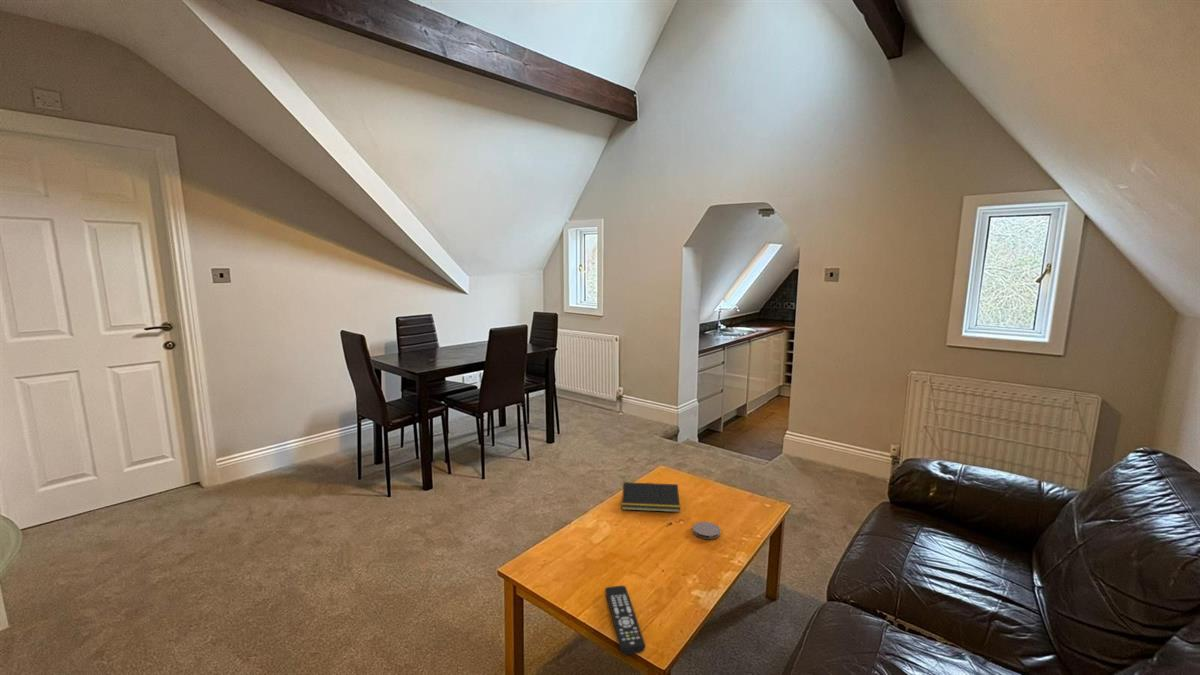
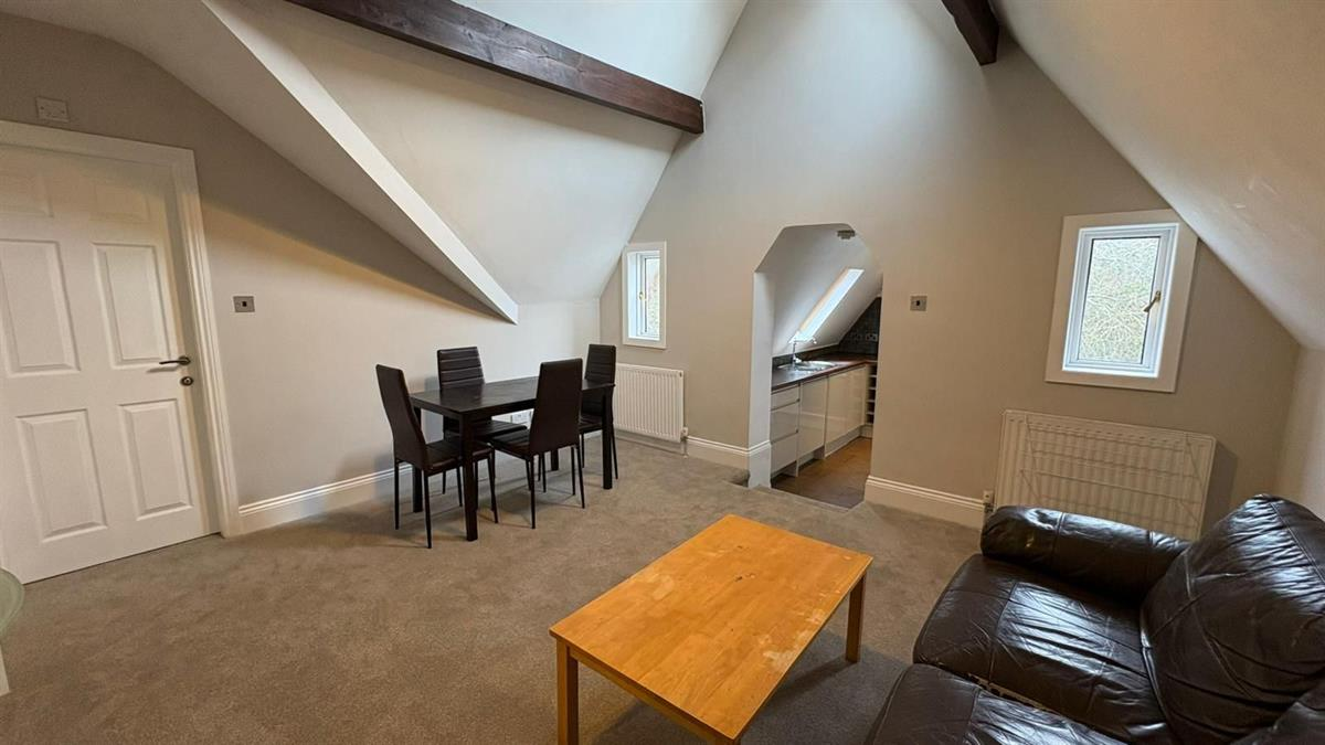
- remote control (623, 617)
- notepad (650, 496)
- coaster (706, 530)
